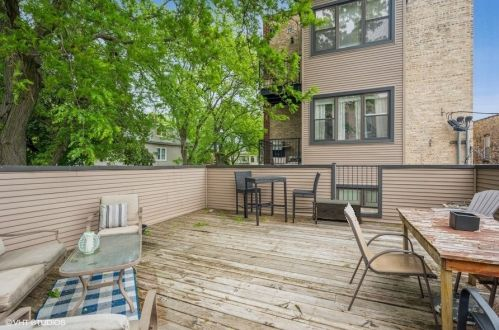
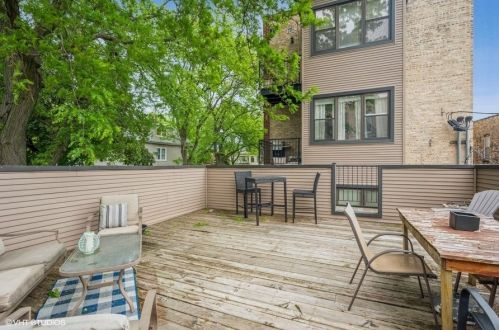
- bench (336, 210)
